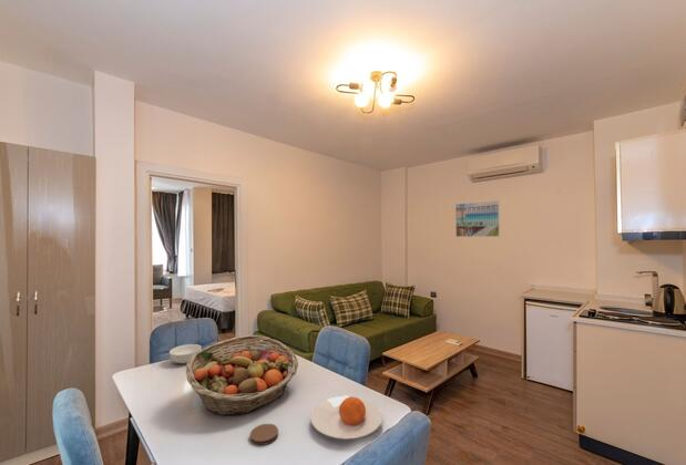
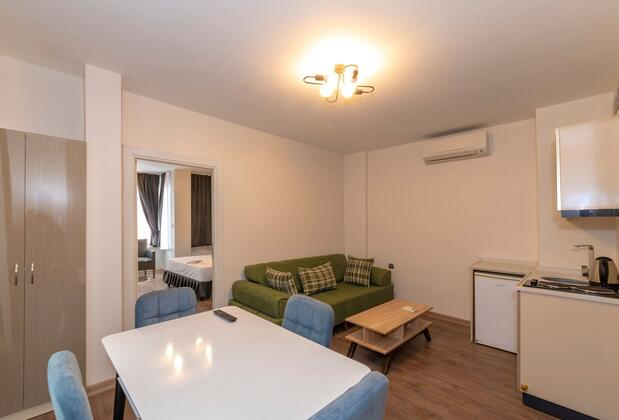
- cereal bowl (185, 354)
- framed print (477, 219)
- plate (346, 412)
- fruit basket (245, 371)
- coaster (264, 433)
